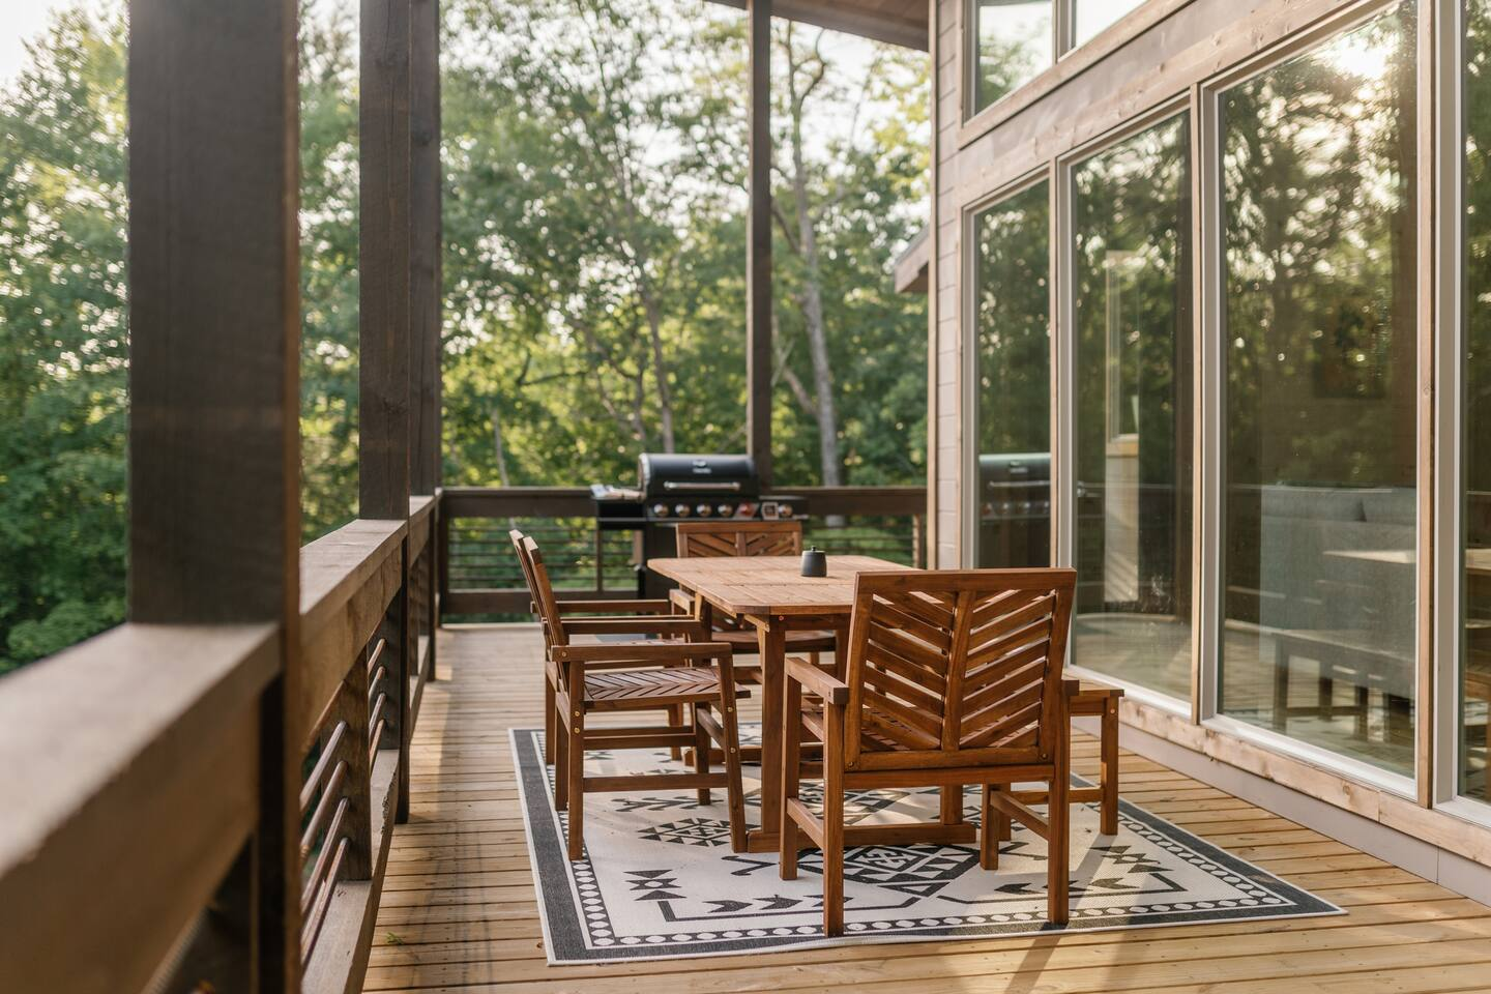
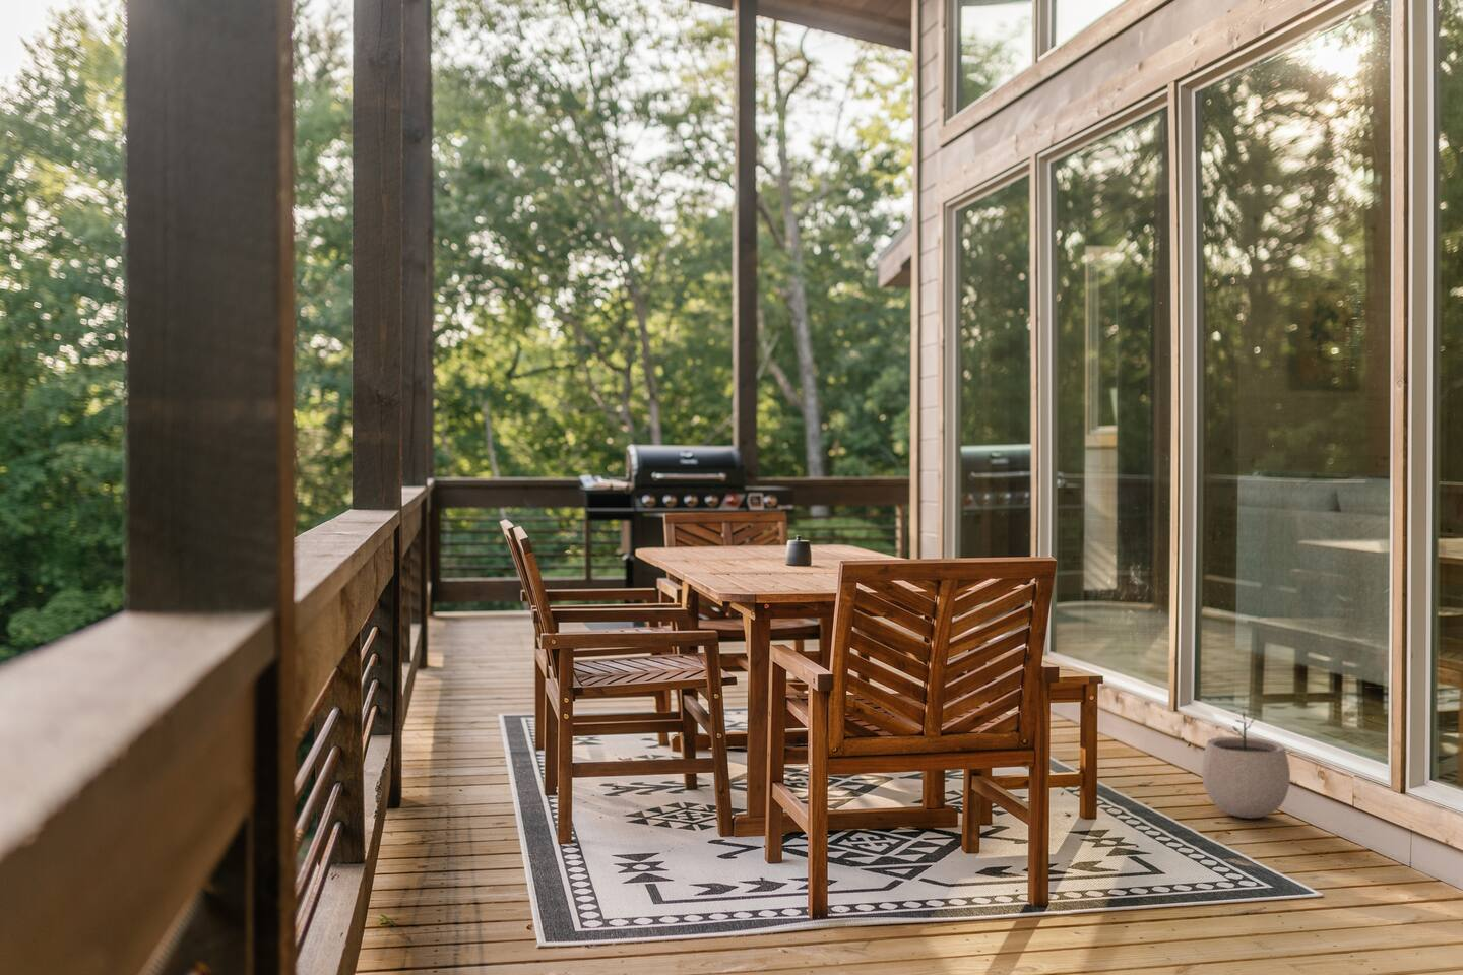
+ plant pot (1244, 764)
